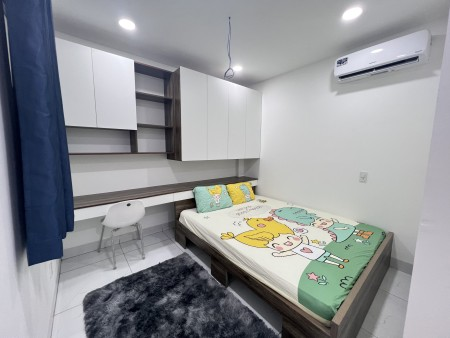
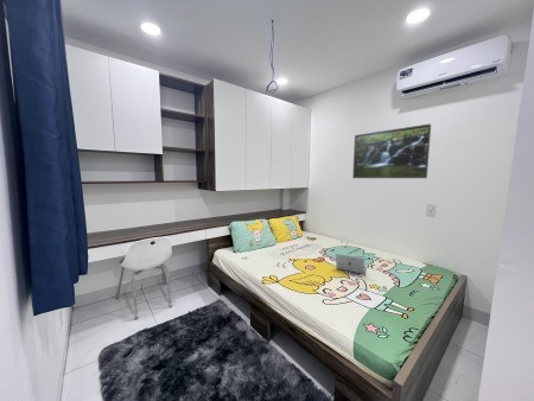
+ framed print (387, 154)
+ laptop (350, 260)
